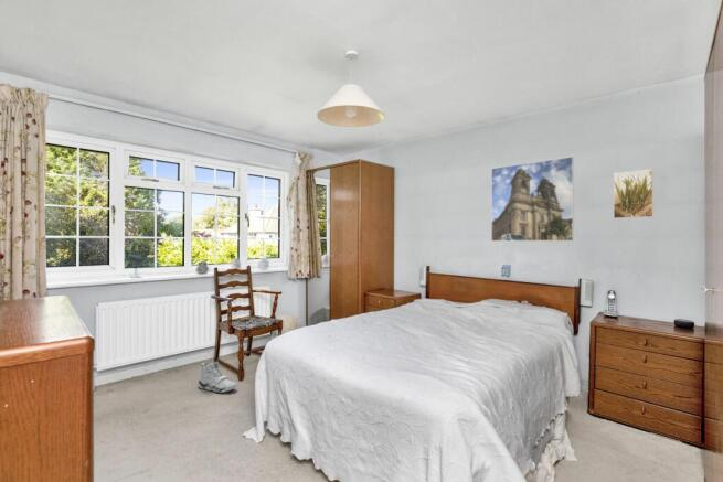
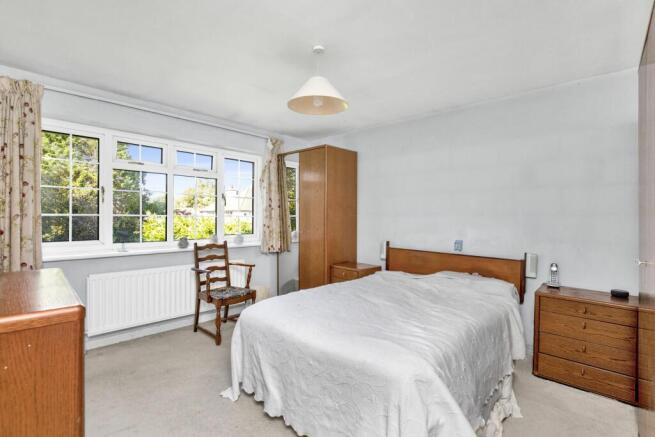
- sneaker (216, 376)
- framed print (632, 194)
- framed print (529, 202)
